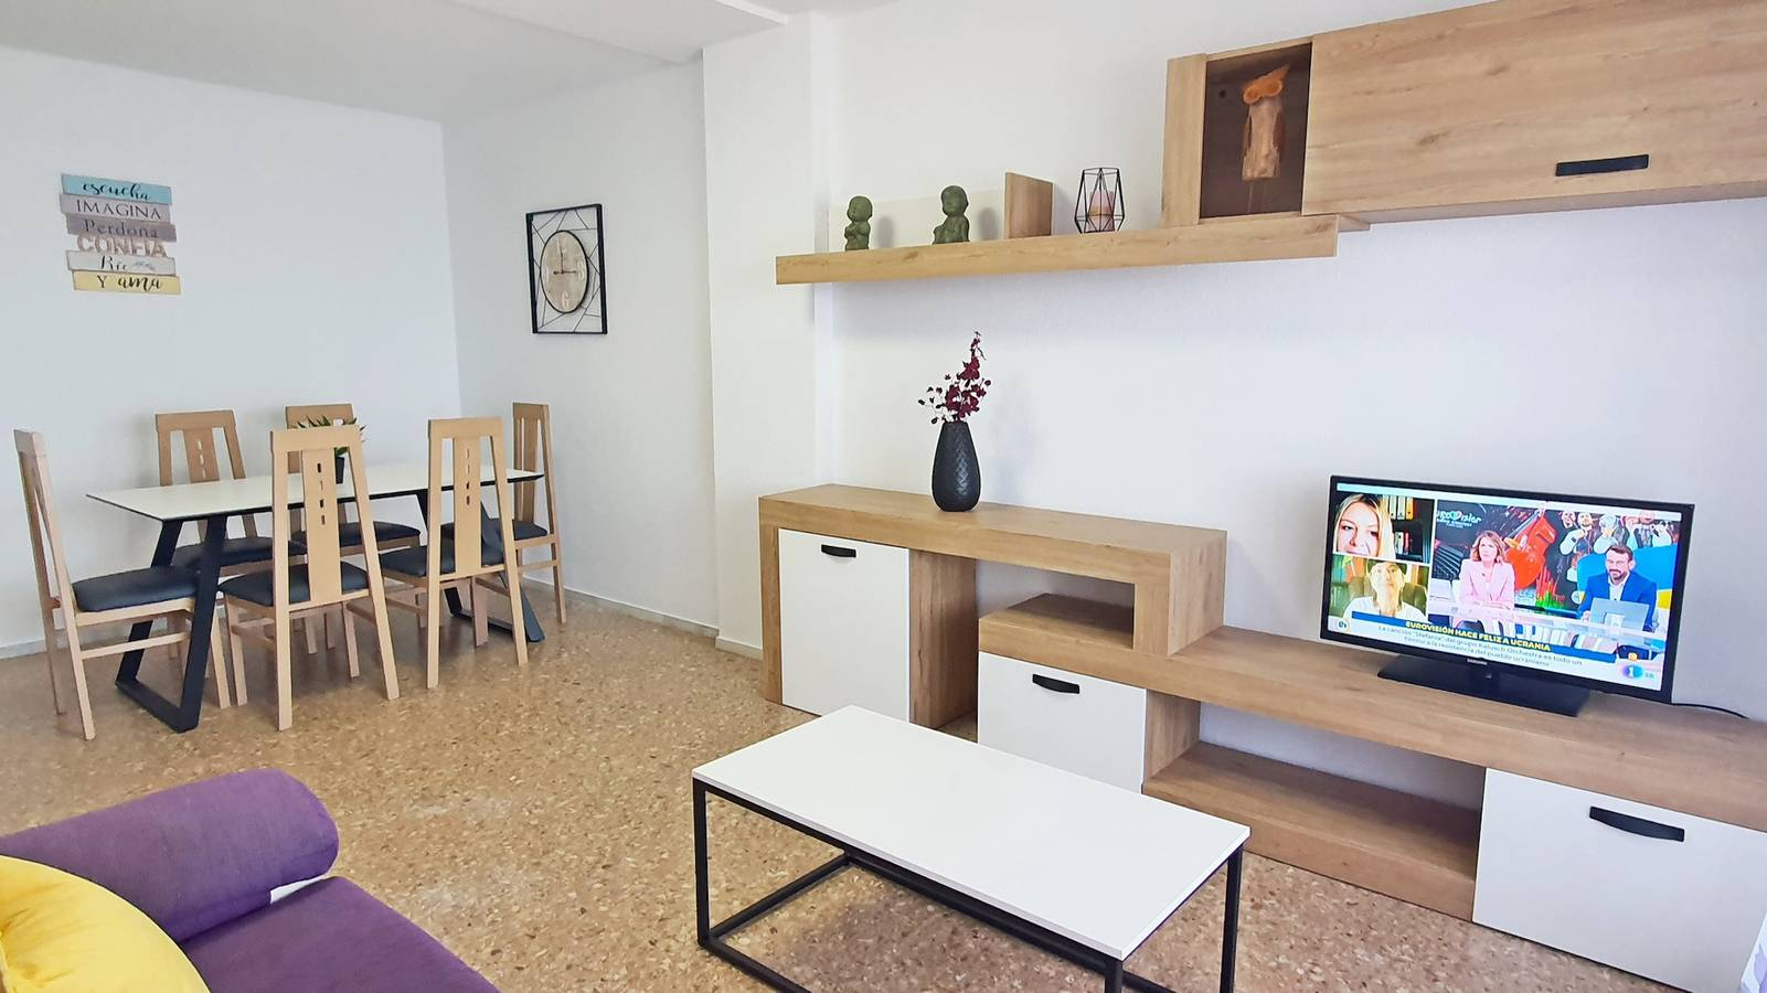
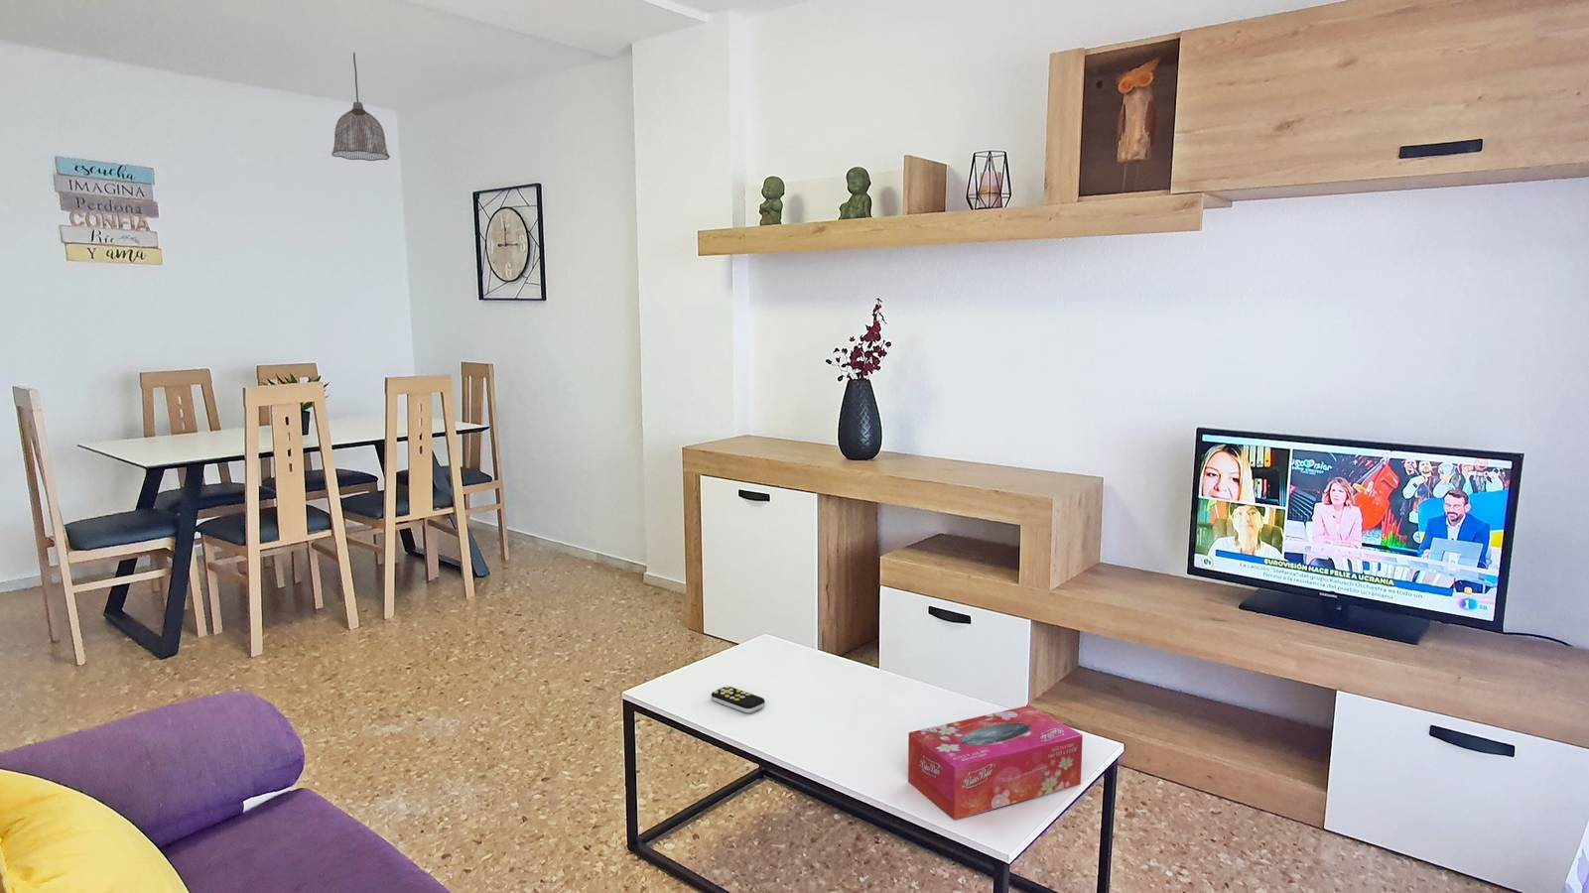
+ tissue box (994, 758)
+ pendant lamp (357, 104)
+ remote control (738, 699)
